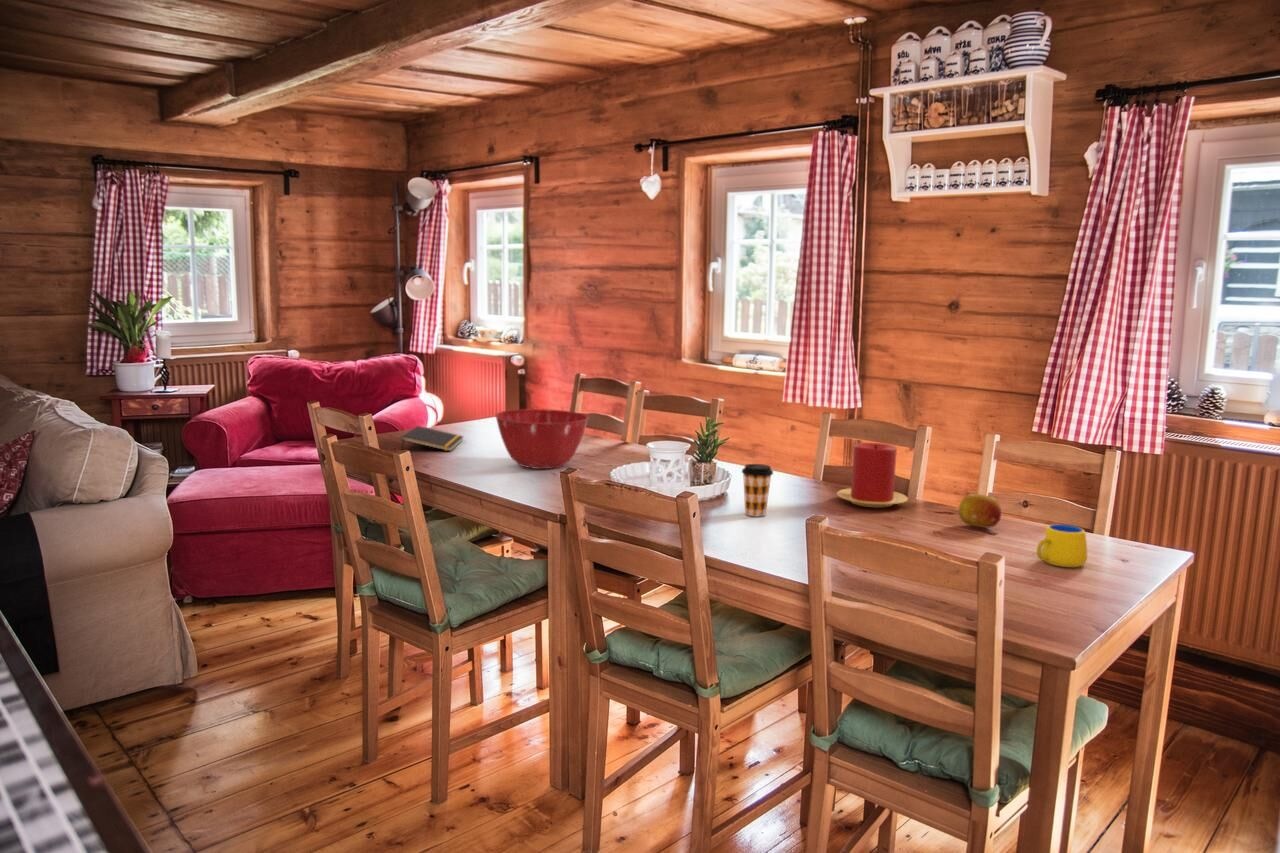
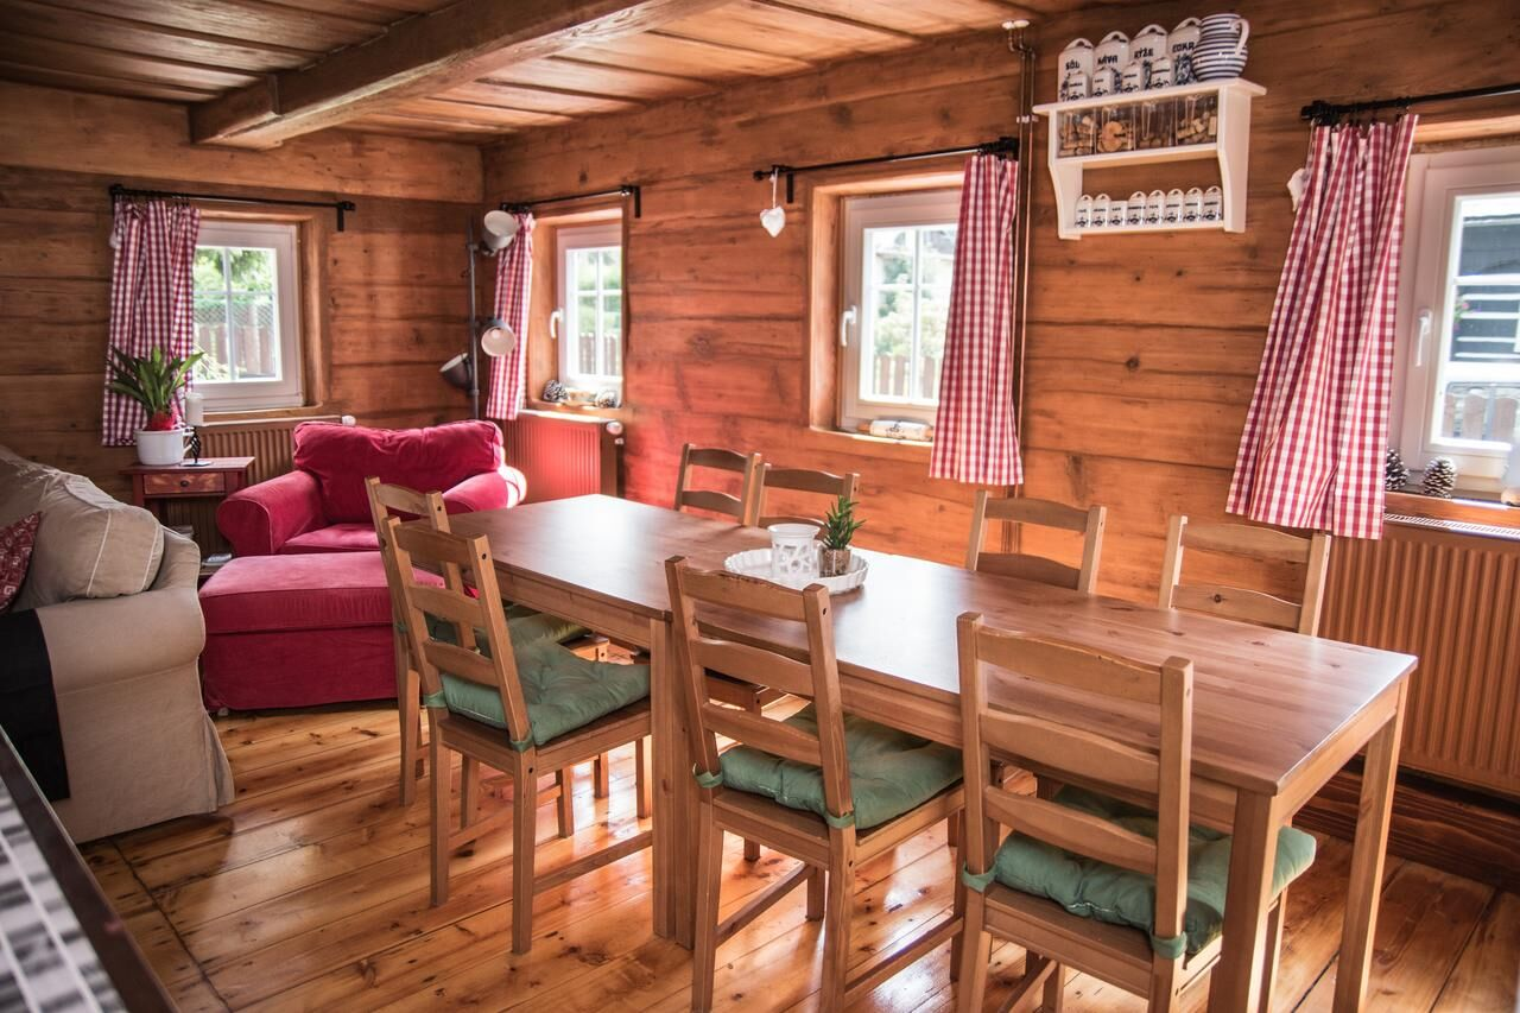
- coffee cup (756, 490)
- mug (1059, 546)
- fruit (979, 511)
- candle (873, 473)
- mixing bowl (541, 440)
- notepad (433, 438)
